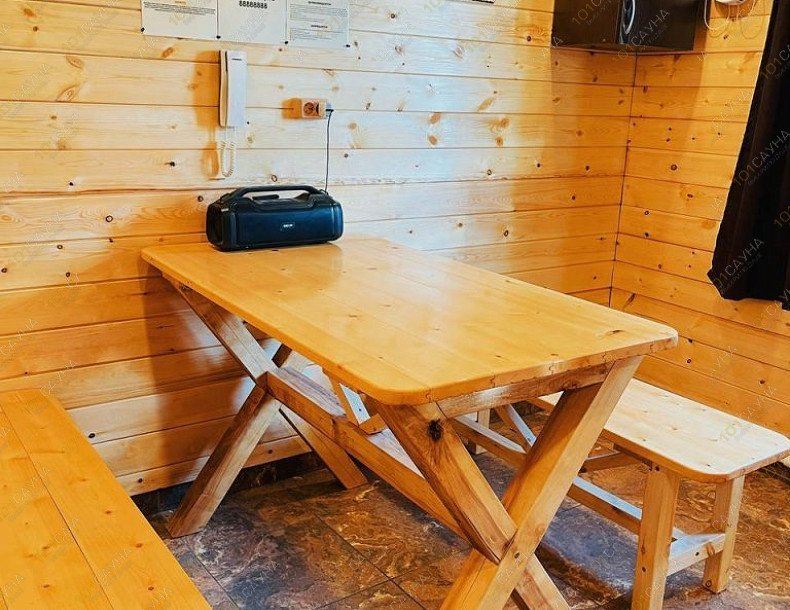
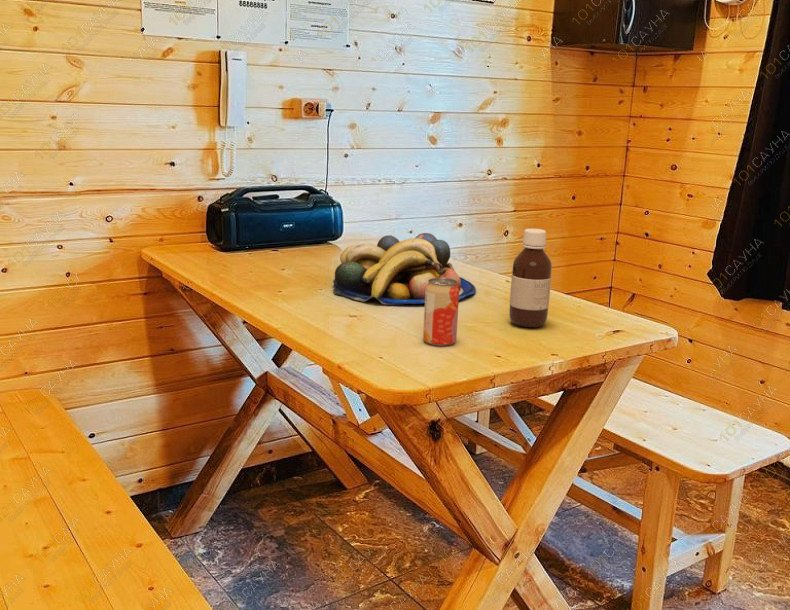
+ bottle (531, 277)
+ fruit bowl (405, 262)
+ beverage can (441, 311)
